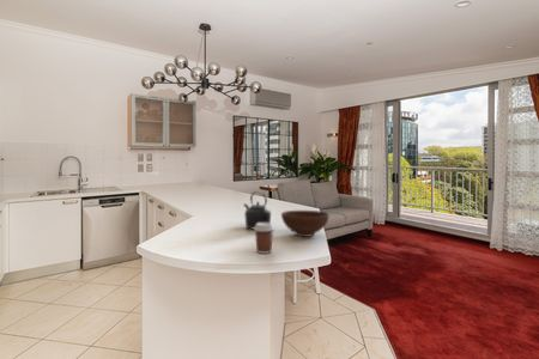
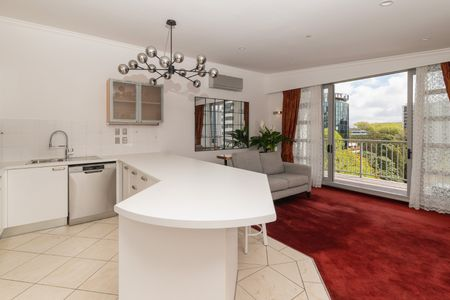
- bowl (304, 224)
- kettle (254, 208)
- coffee cup (264, 237)
